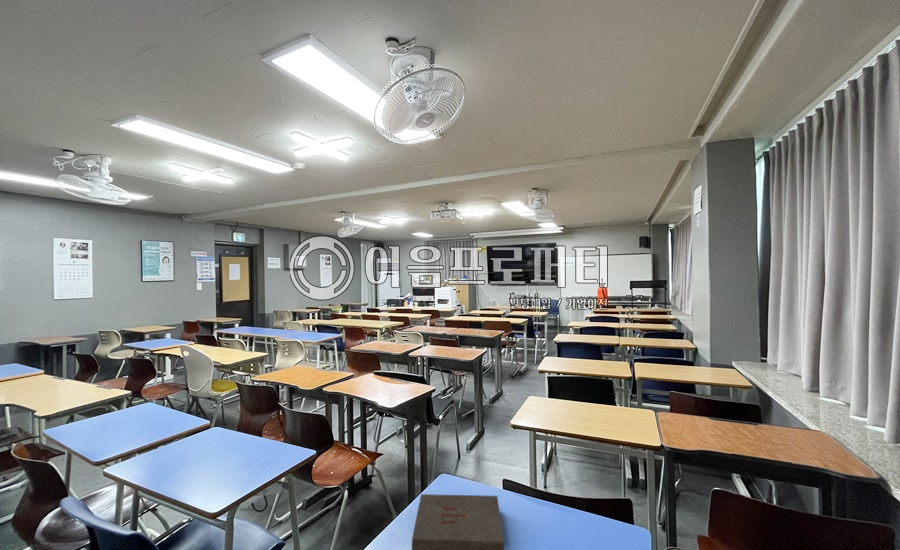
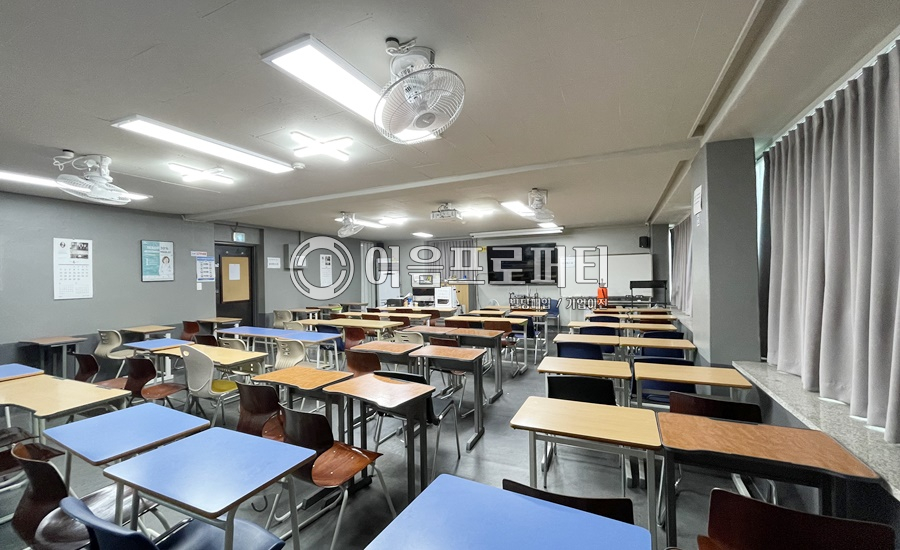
- book (458, 523)
